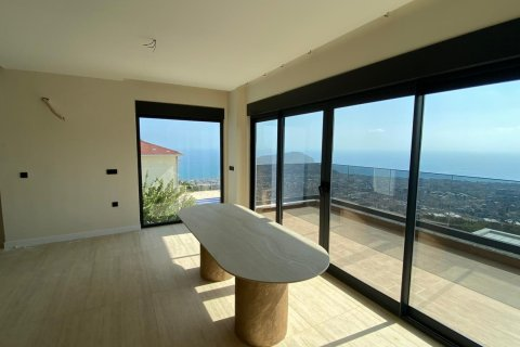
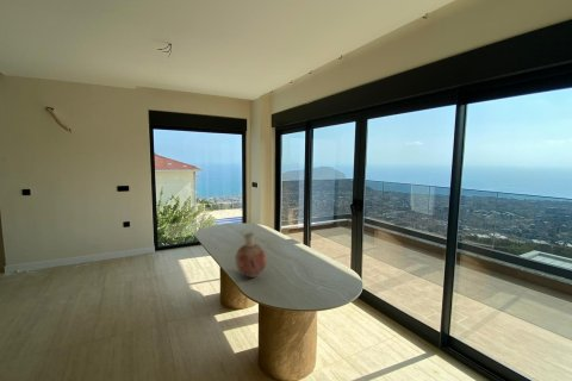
+ vase (250, 255)
